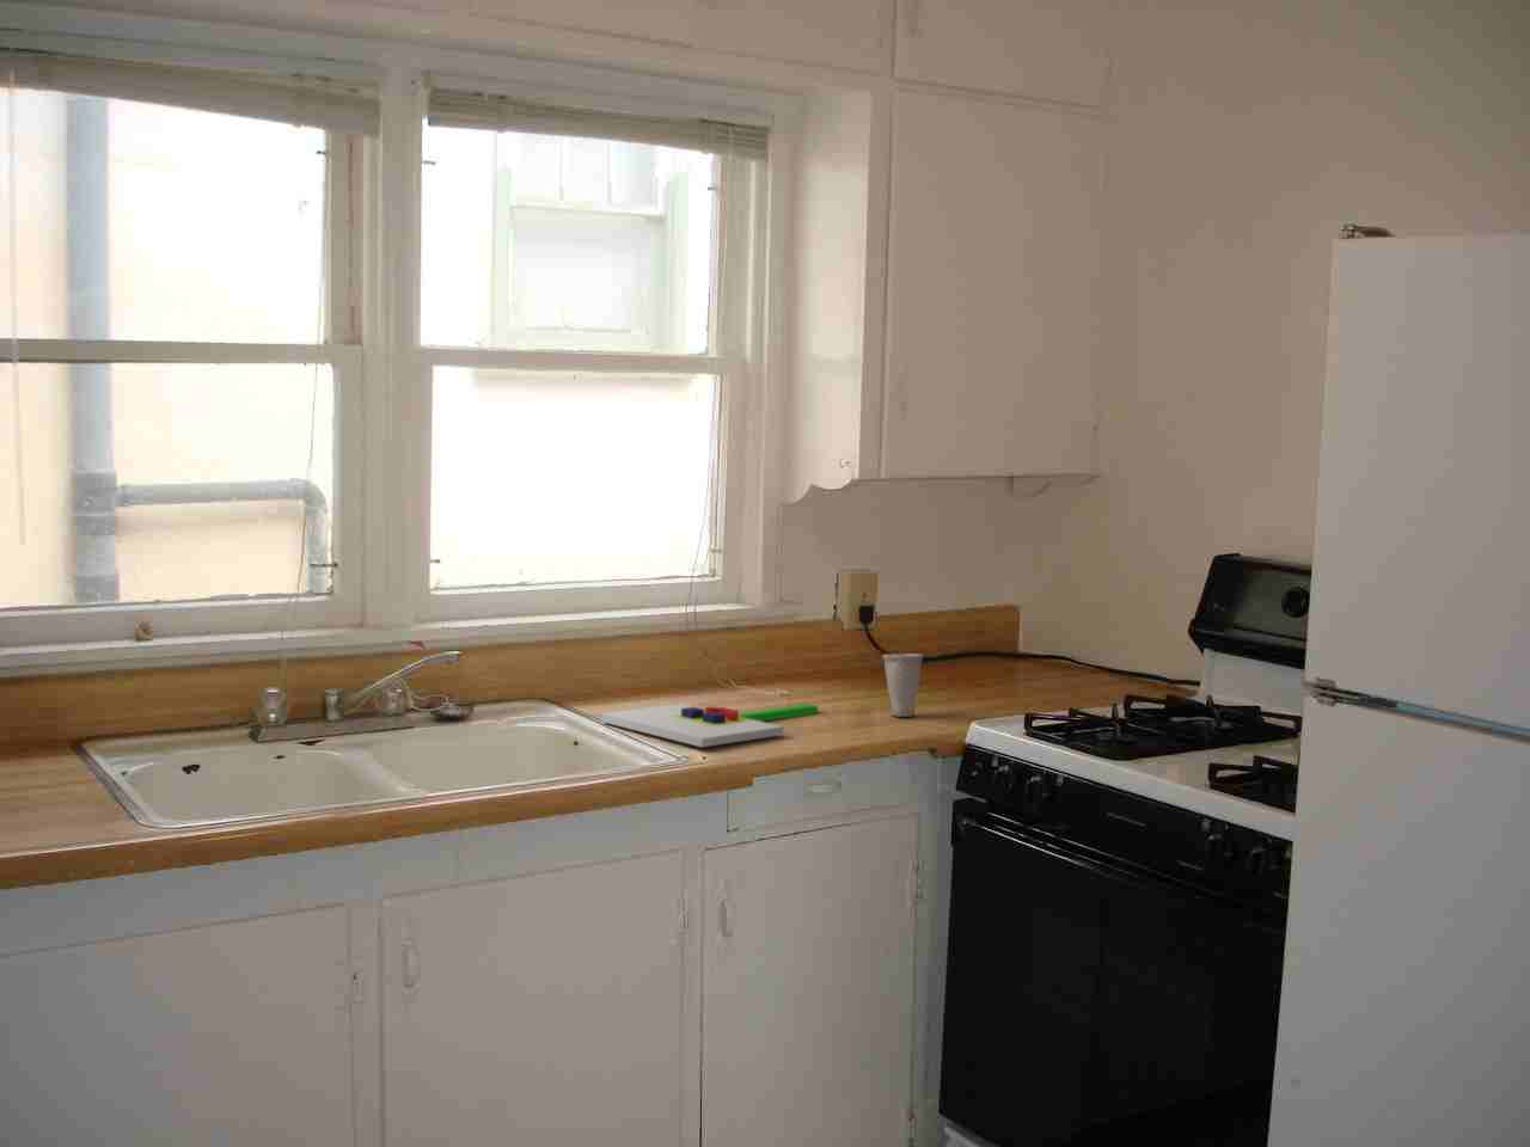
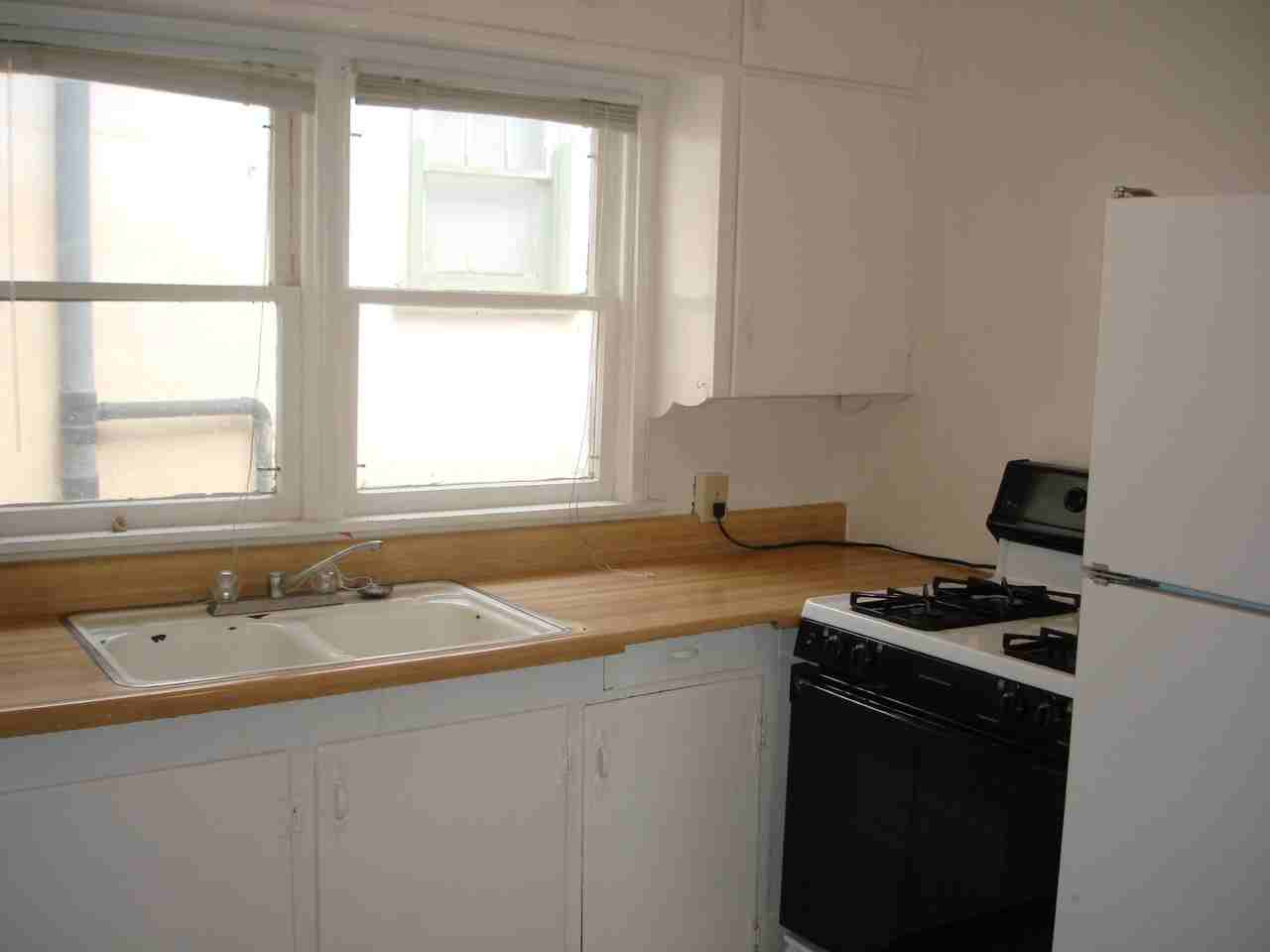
- cup (901, 683)
- chopping board (732, 713)
